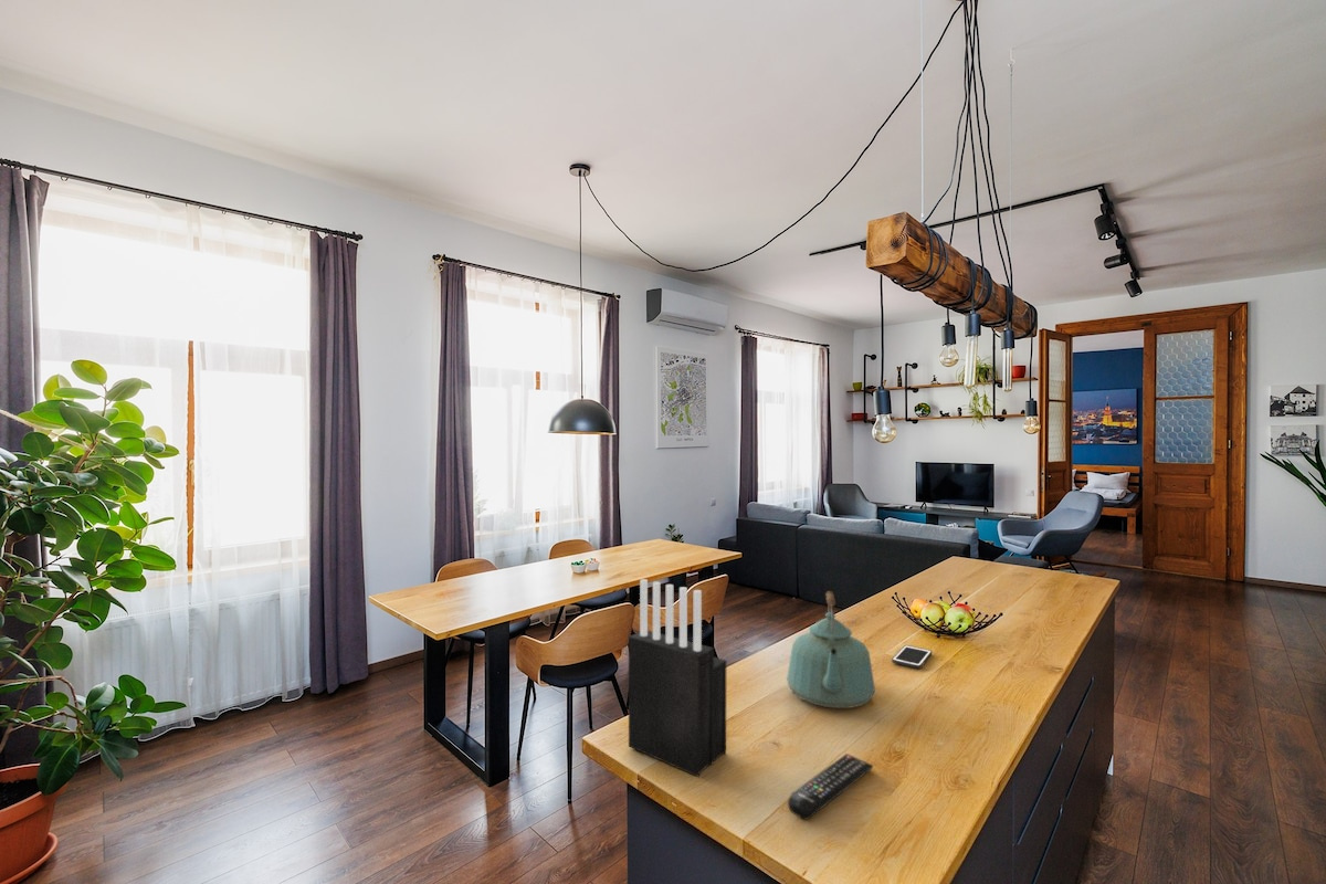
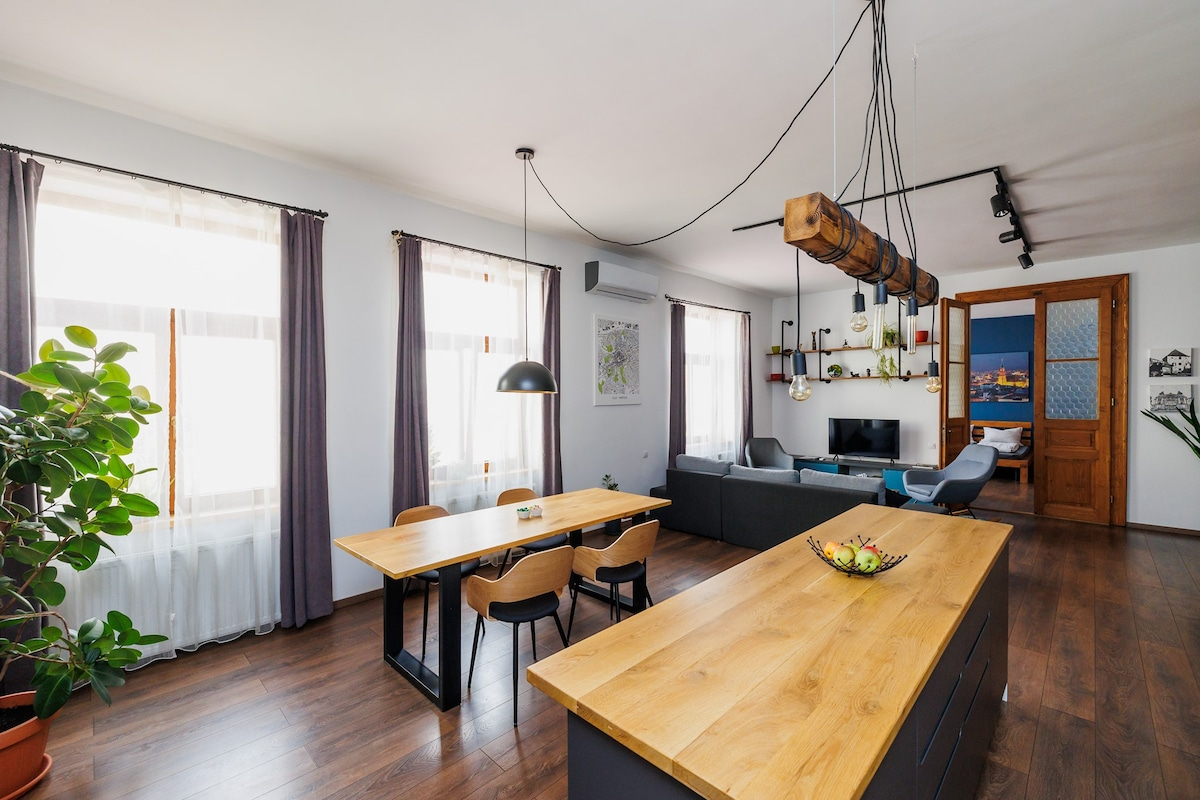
- cell phone (912, 656)
- kettle (830, 646)
- knife block (680, 664)
- remote control (832, 783)
